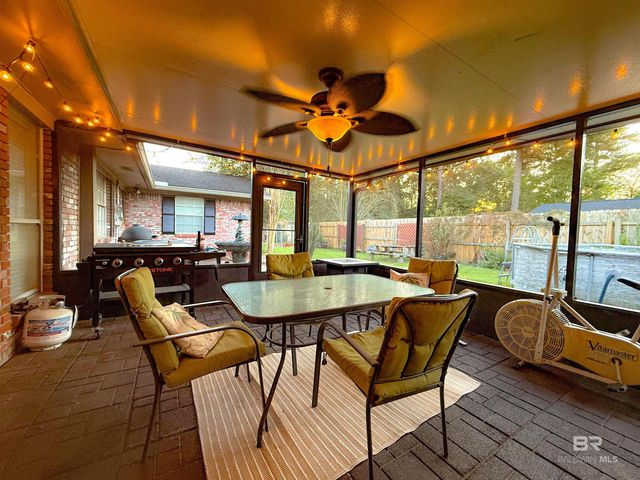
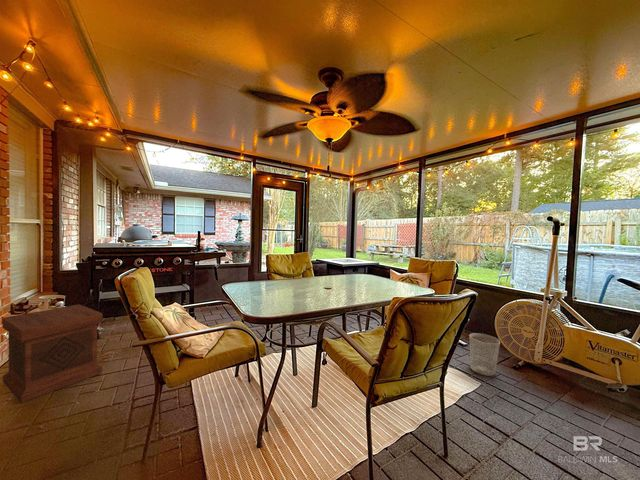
+ side table (54, 346)
+ wastebasket (483, 354)
